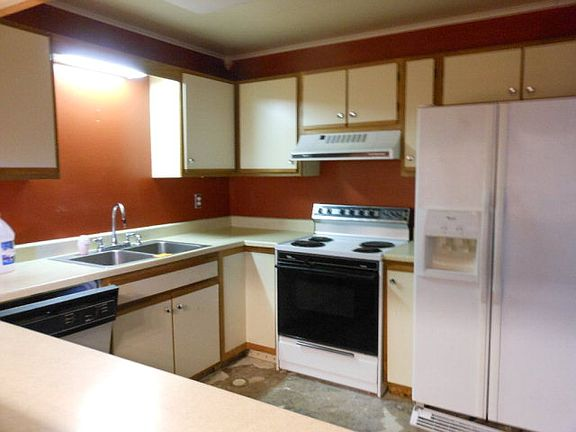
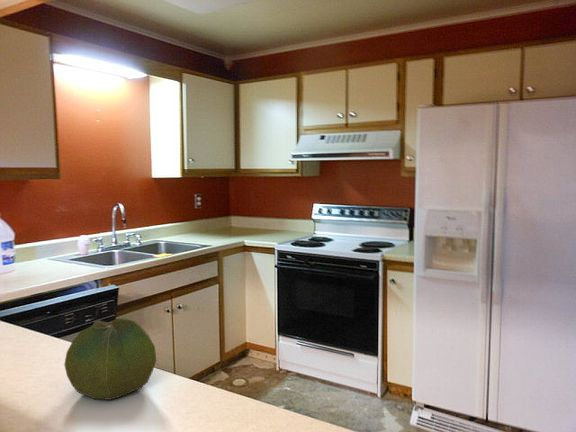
+ cabbage (116, 354)
